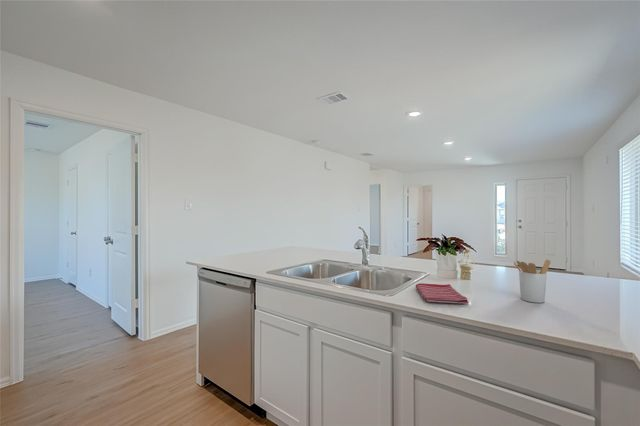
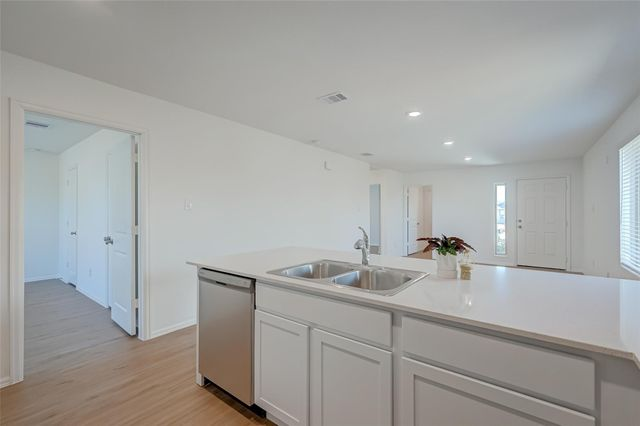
- utensil holder (530, 279)
- dish towel (439, 292)
